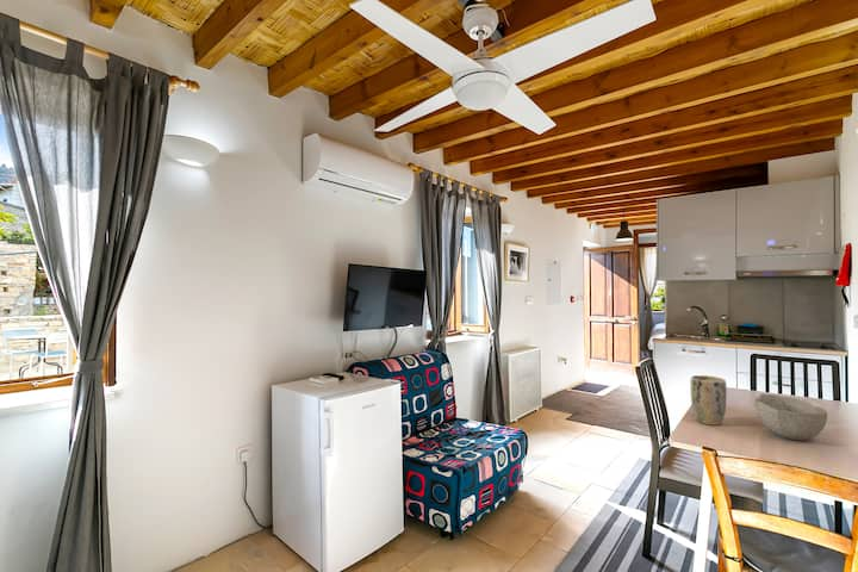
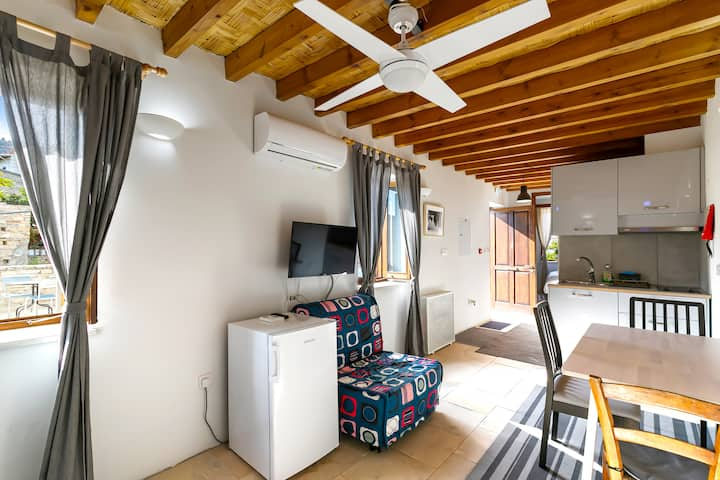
- plant pot (708, 399)
- bowl (789, 418)
